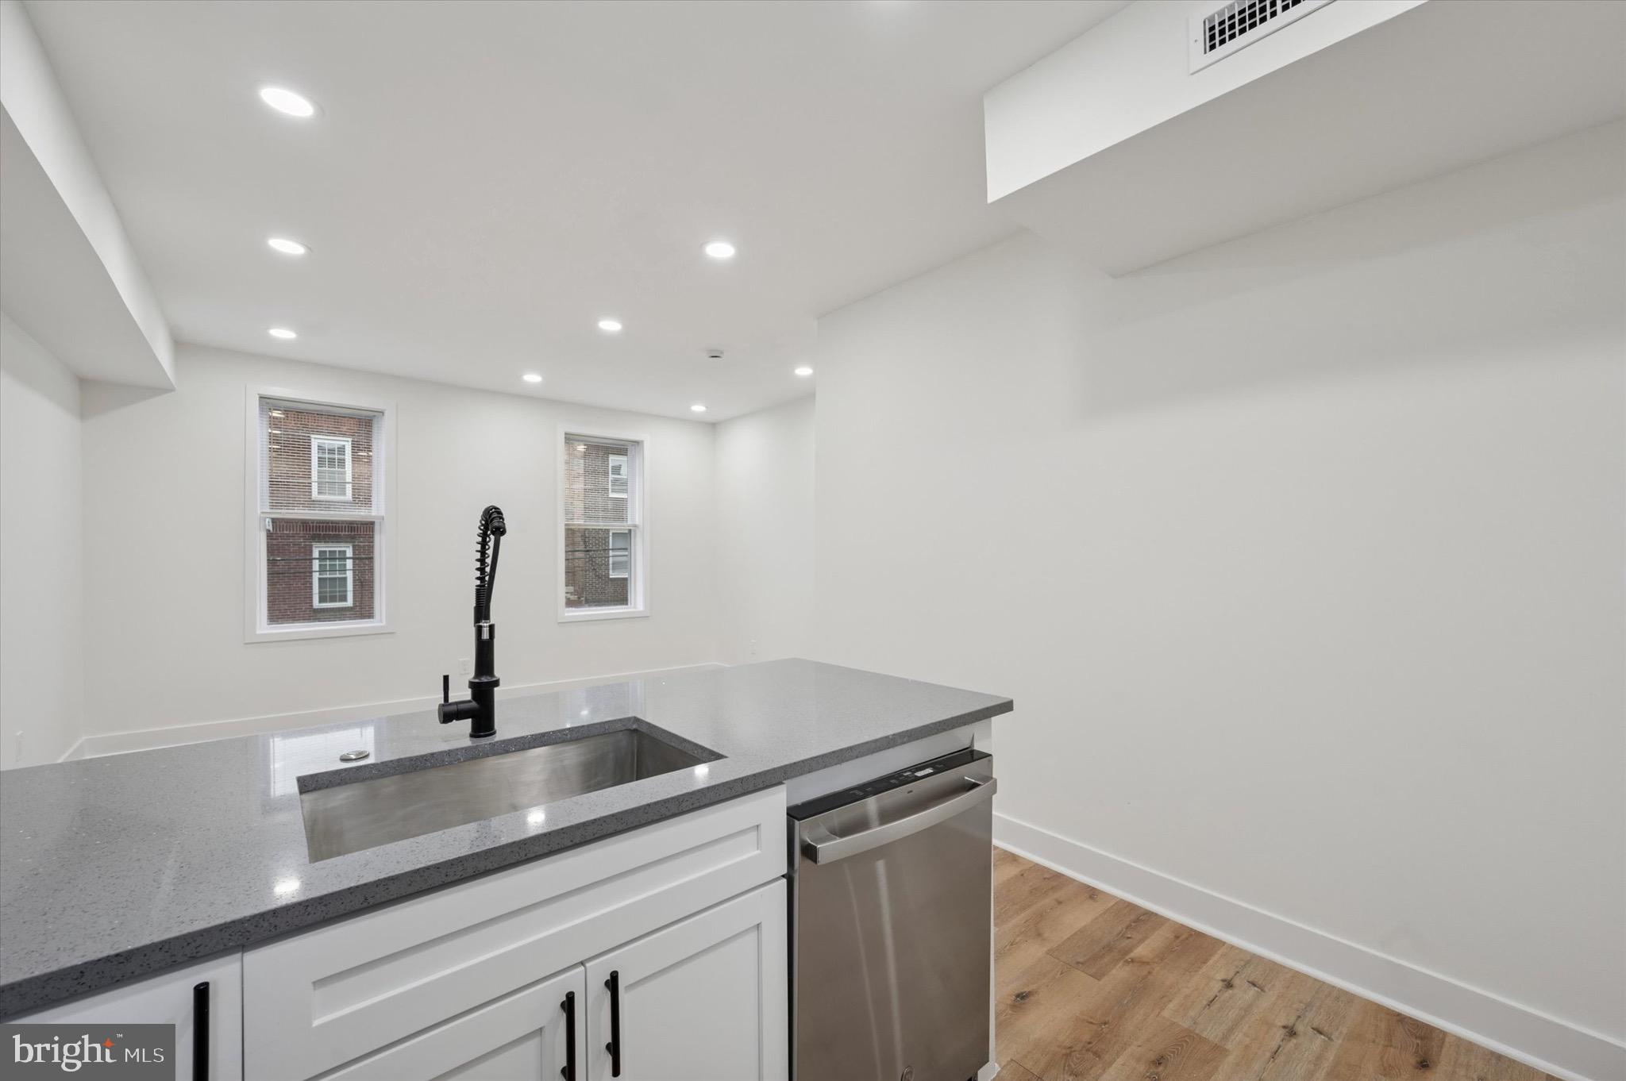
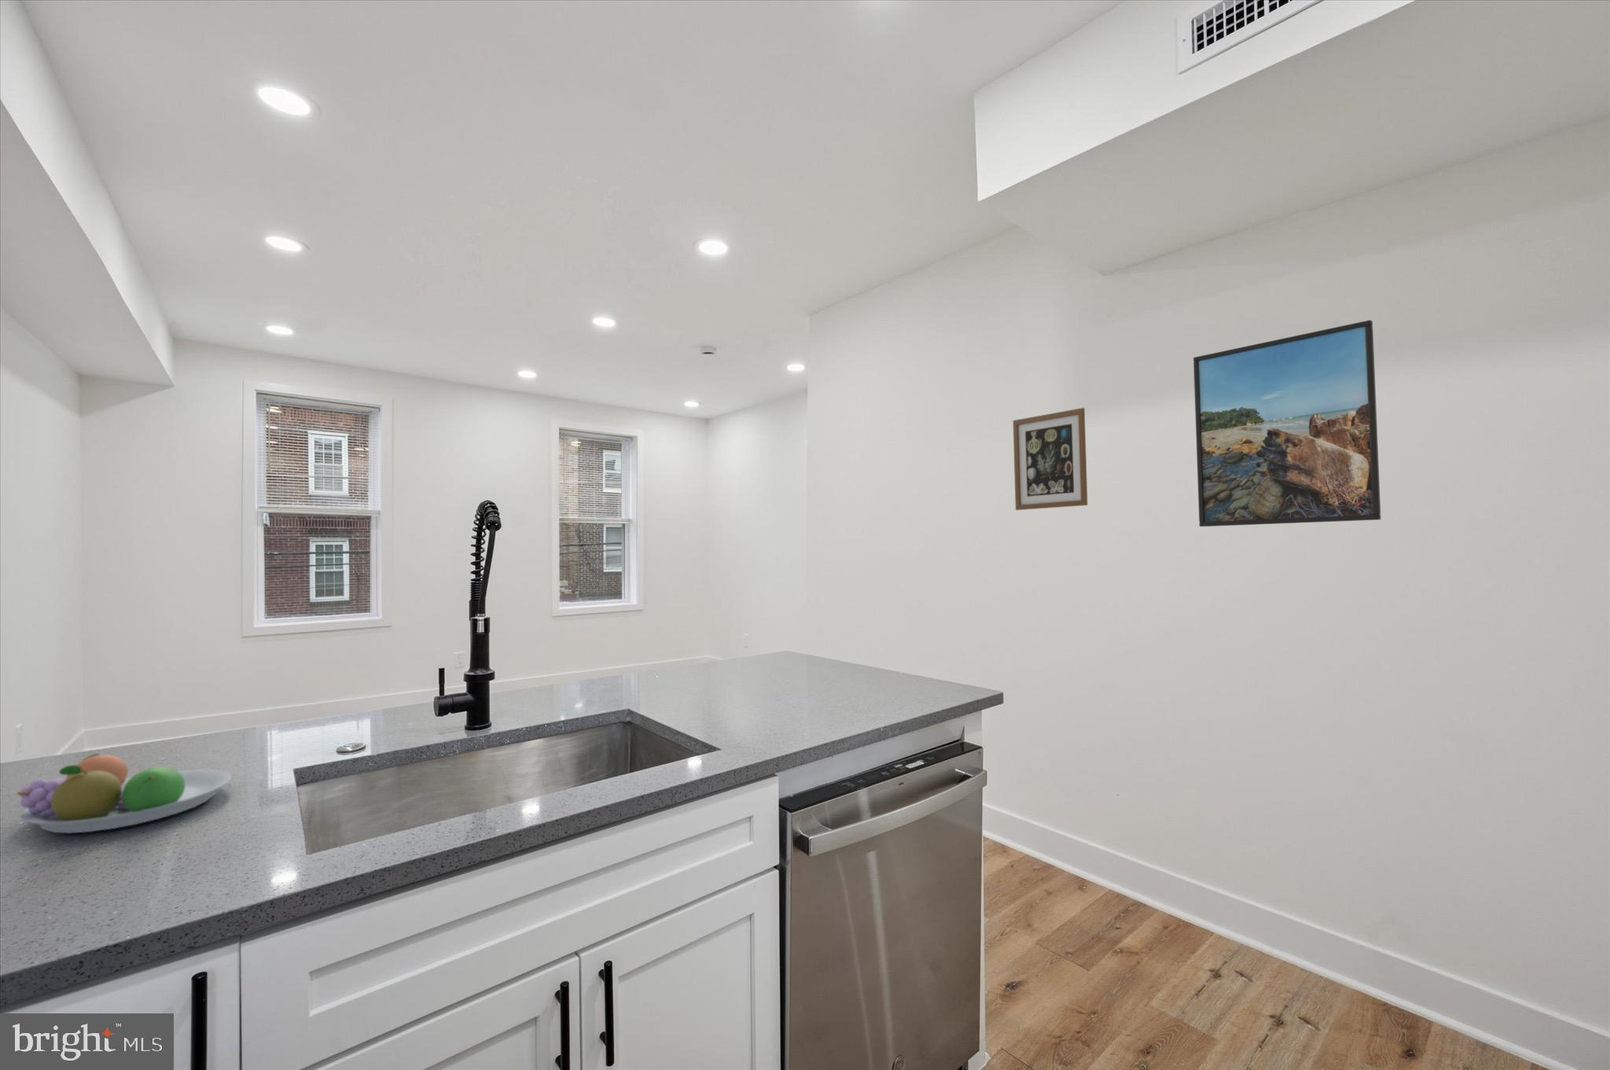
+ wall art (1049, 461)
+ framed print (1279, 431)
+ fruit bowl (131, 780)
